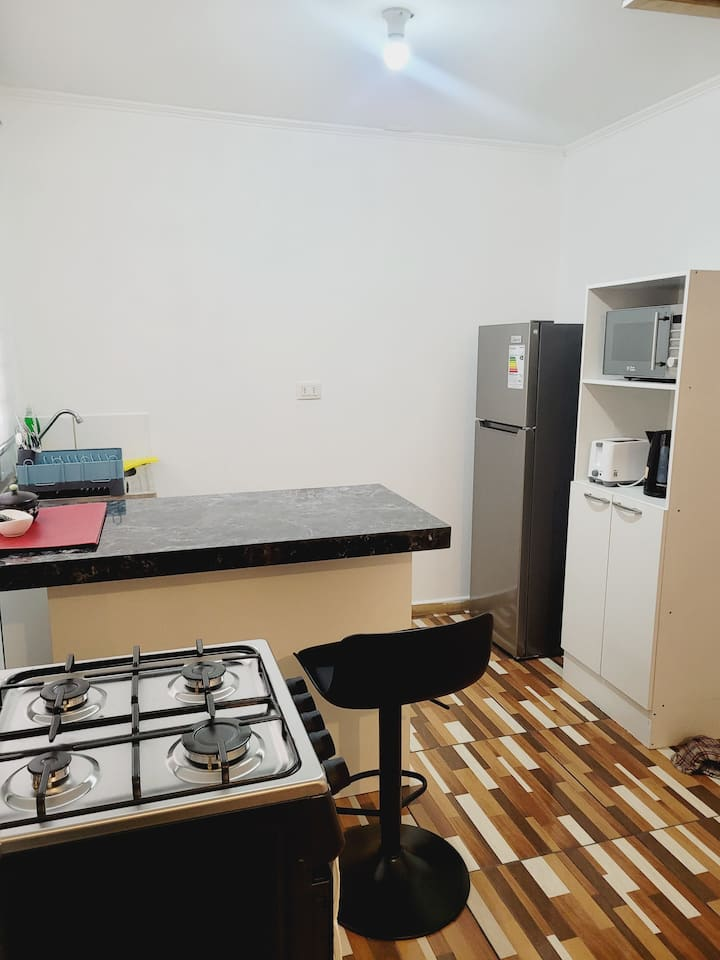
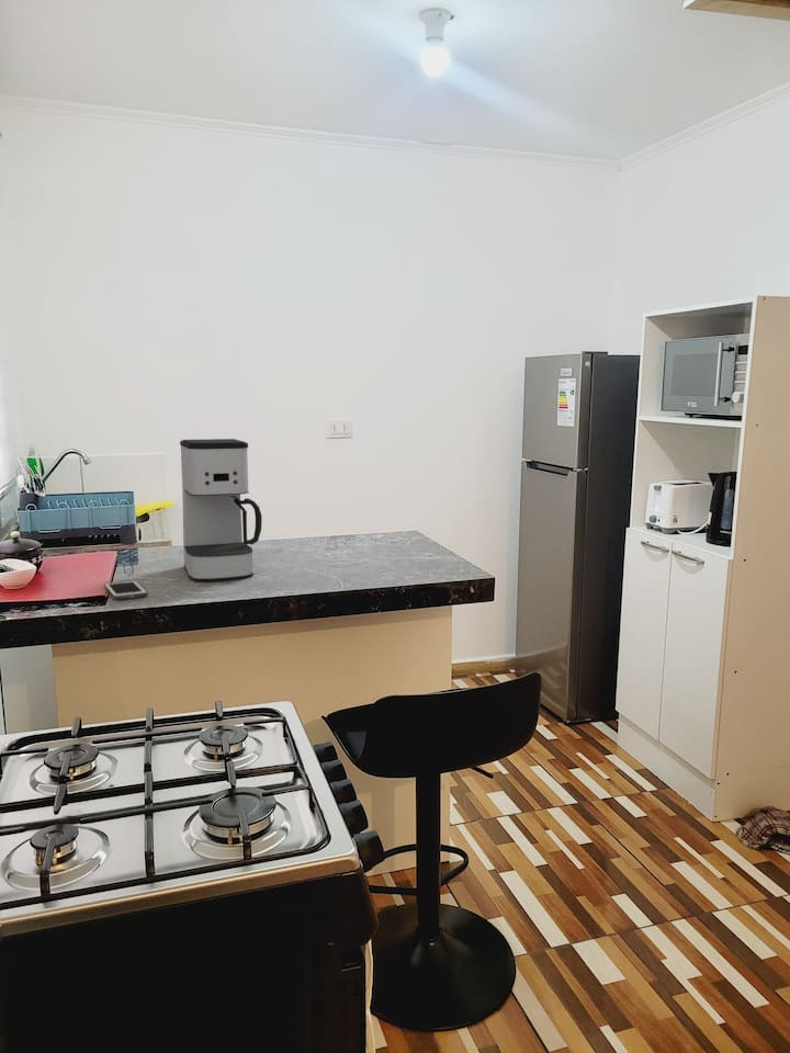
+ cell phone (125, 589)
+ coffee maker (222, 507)
